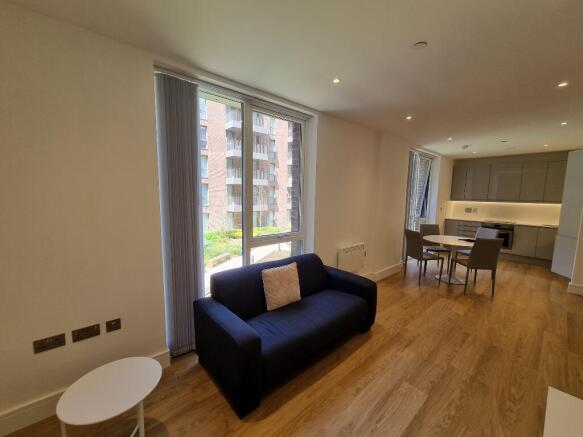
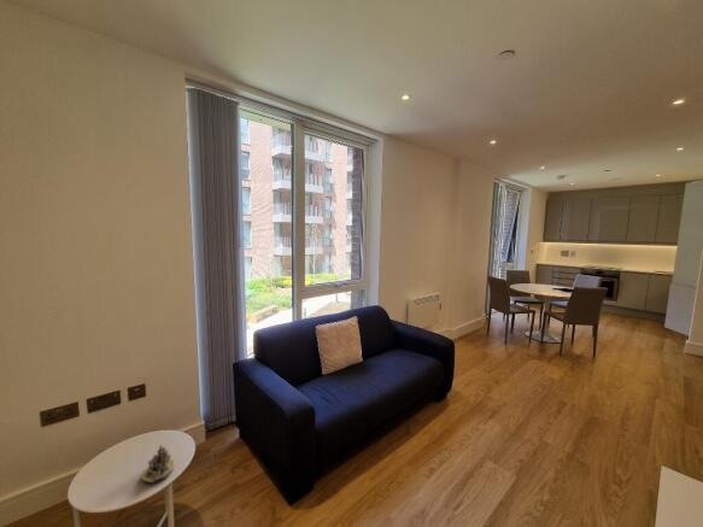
+ succulent planter (157, 458)
